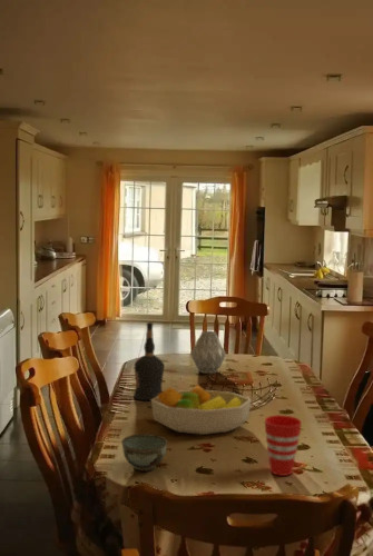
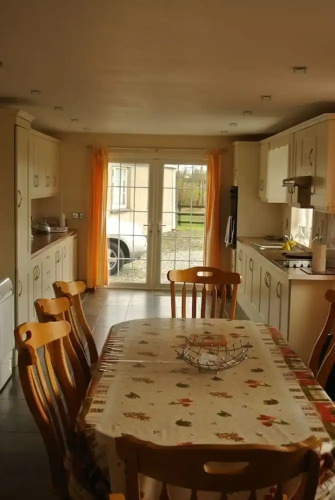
- bowl (144, 454)
- fruit bowl (200, 406)
- liquor bottle (149, 359)
- cup (282, 446)
- vase (207, 351)
